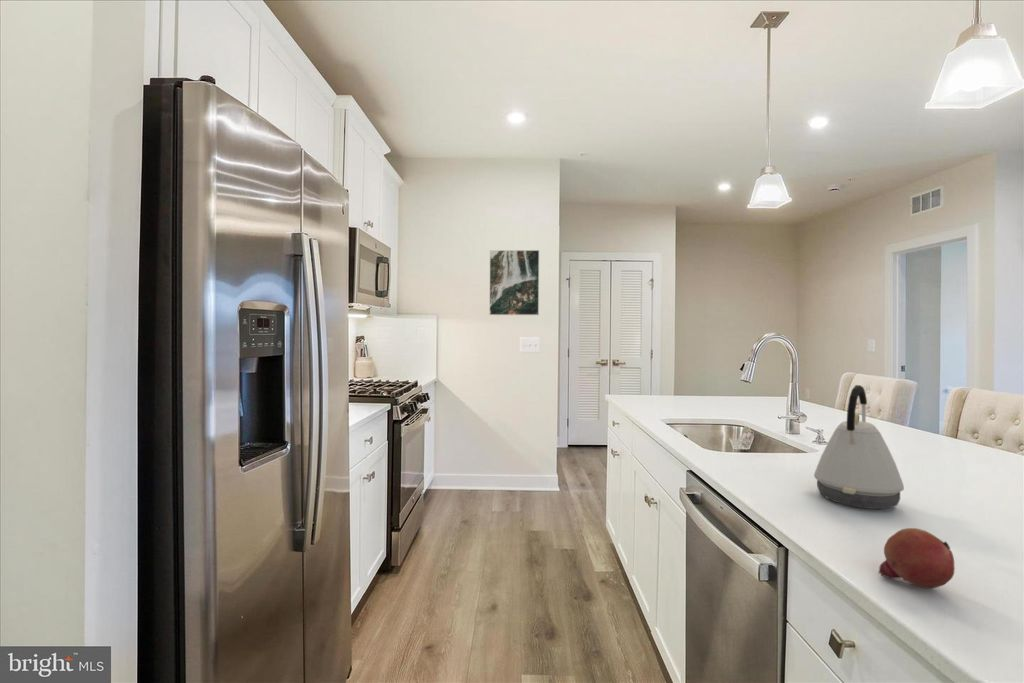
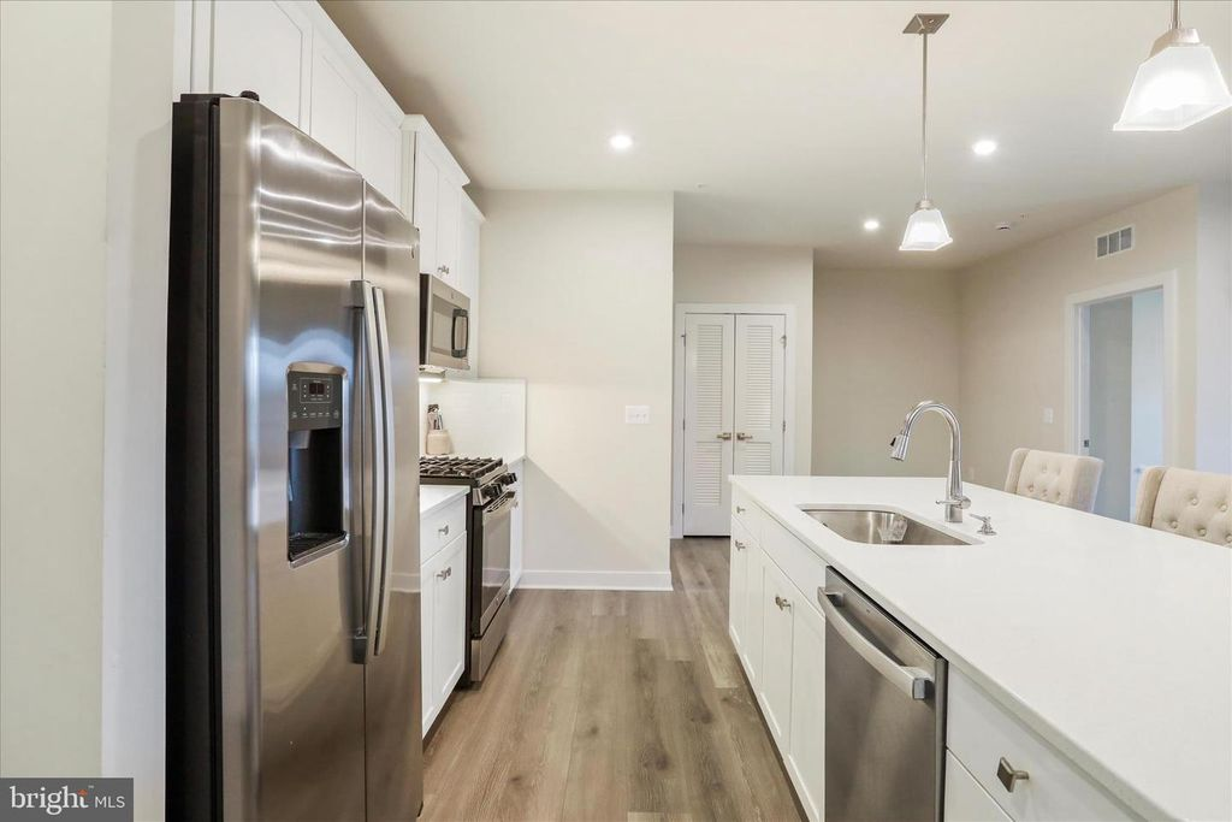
- fruit (915, 556)
- kettle (857, 442)
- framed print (514, 282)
